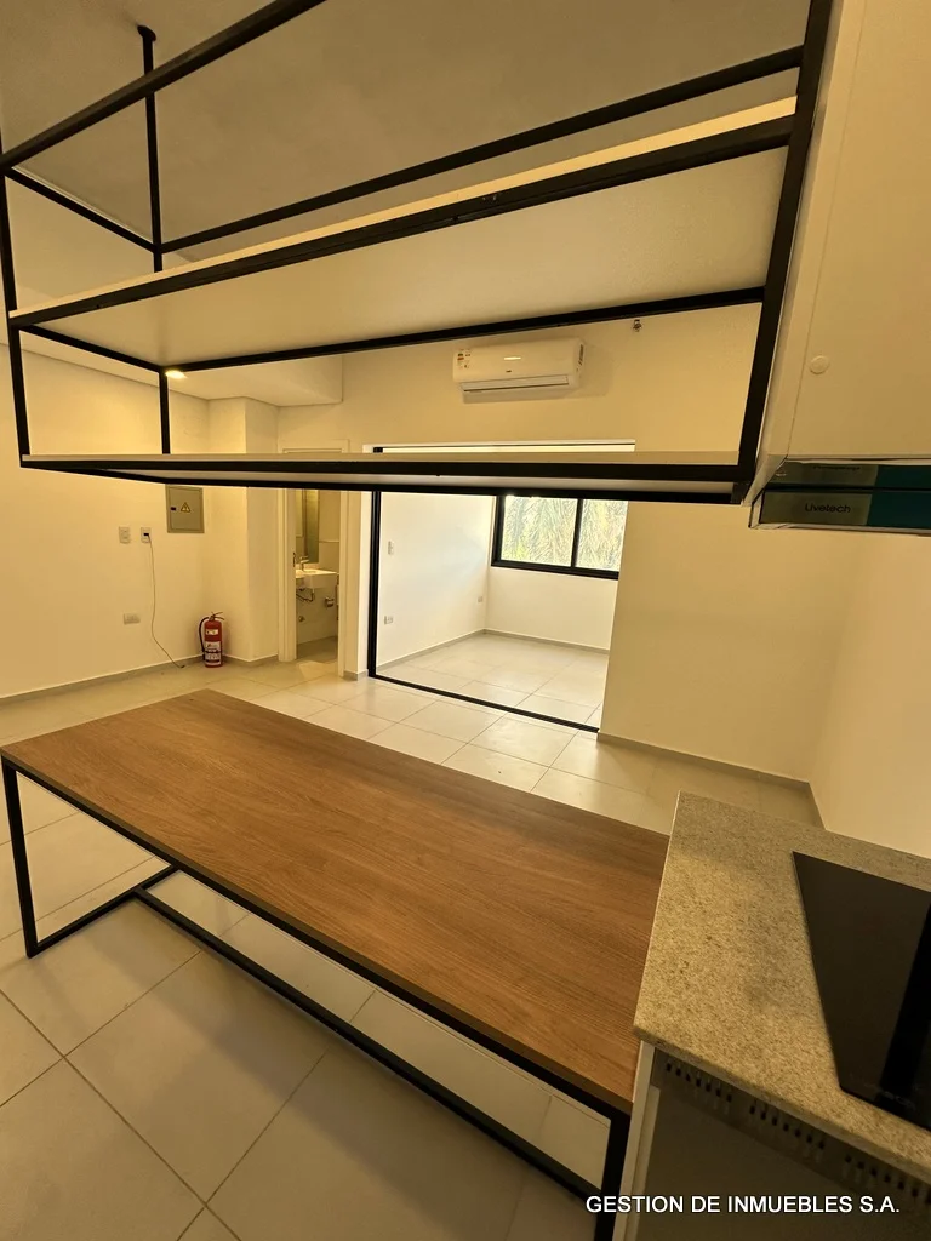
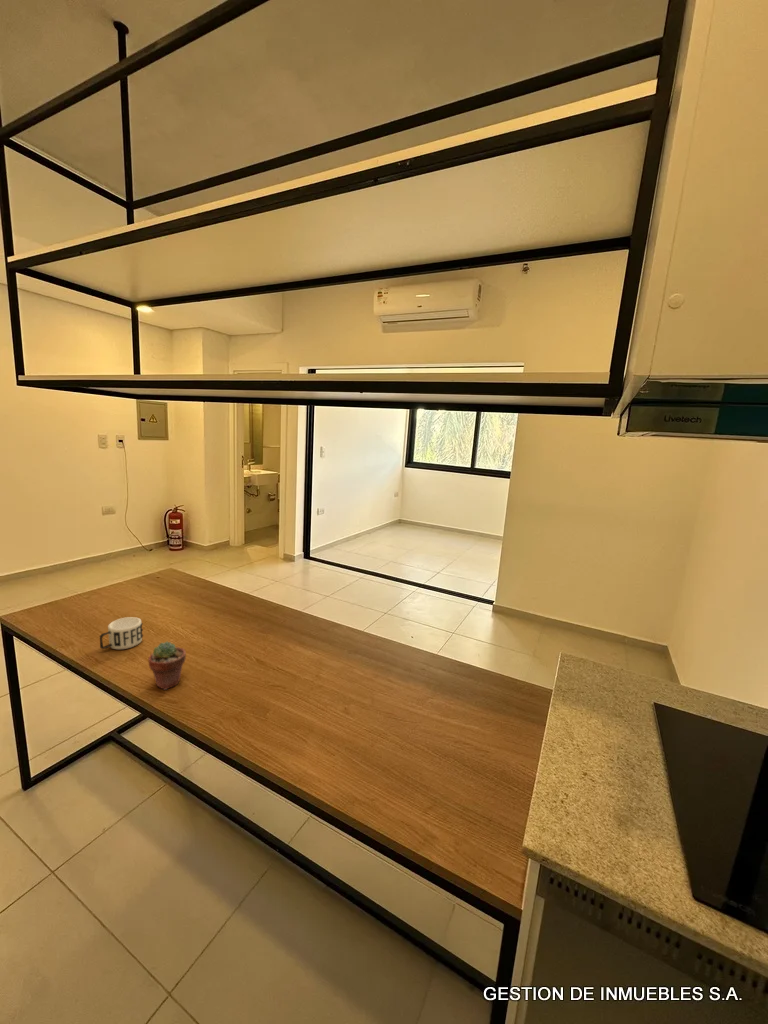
+ mug (120, 634)
+ potted succulent (167, 662)
